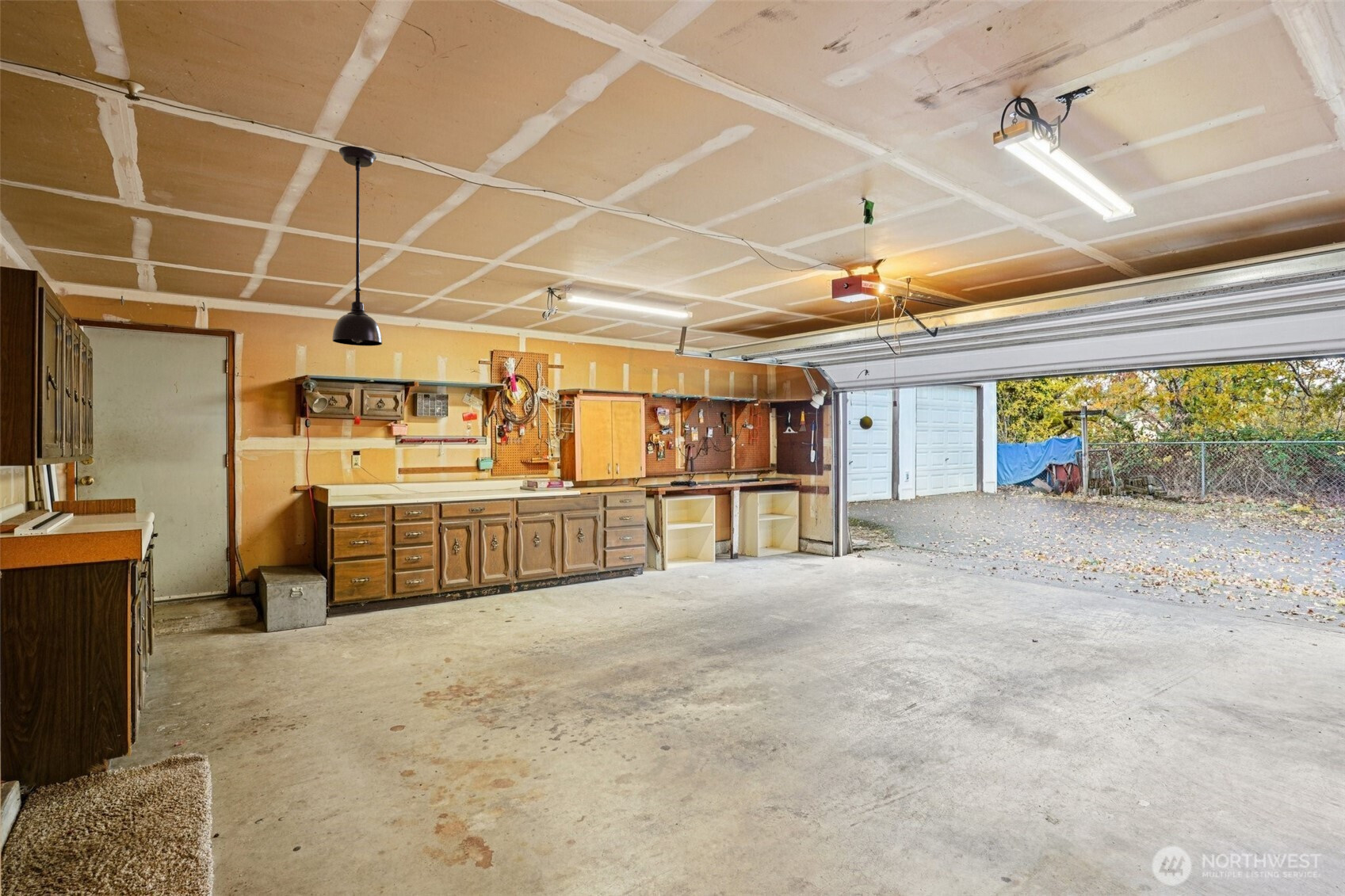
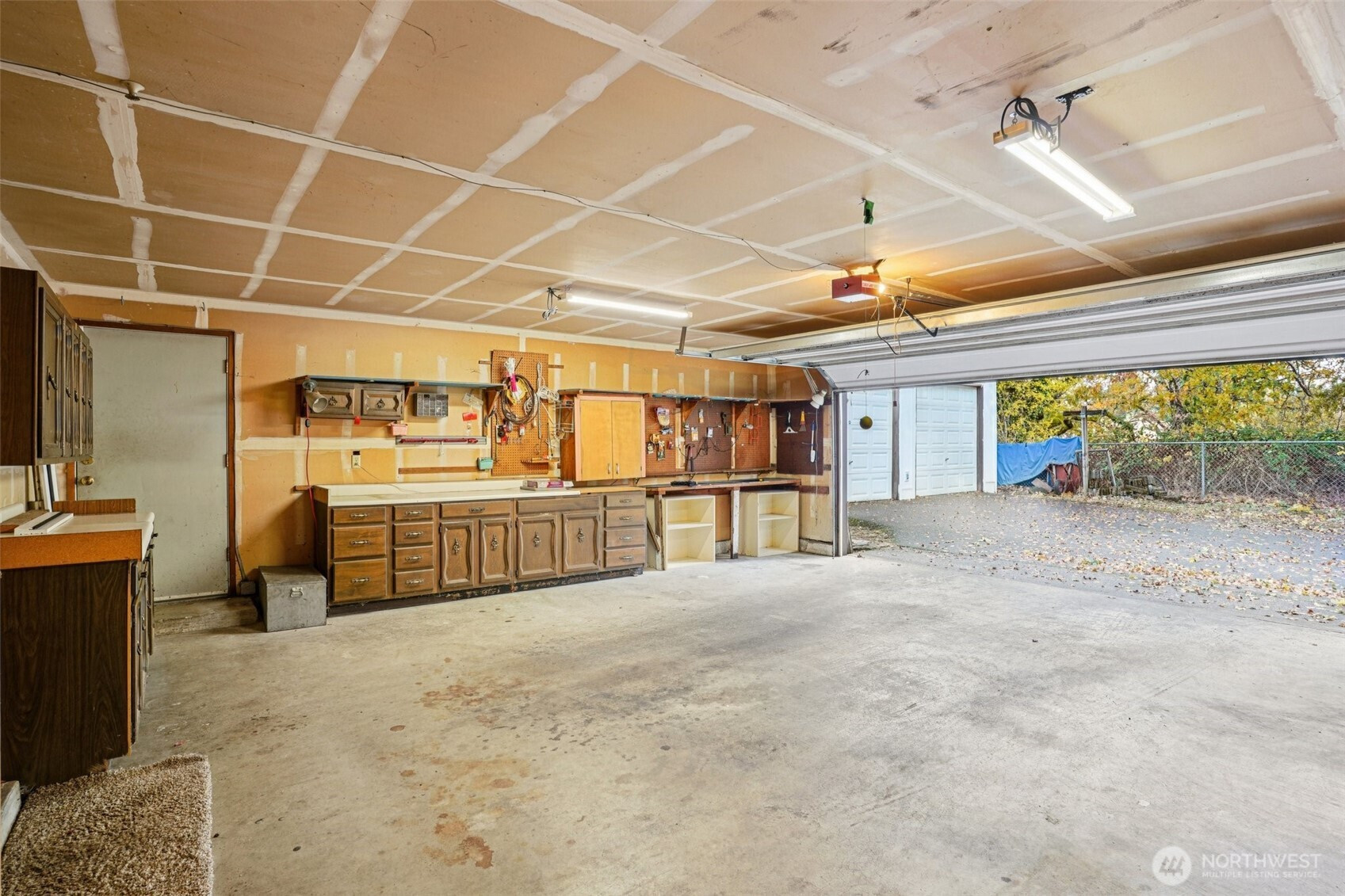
- light fixture (357, 248)
